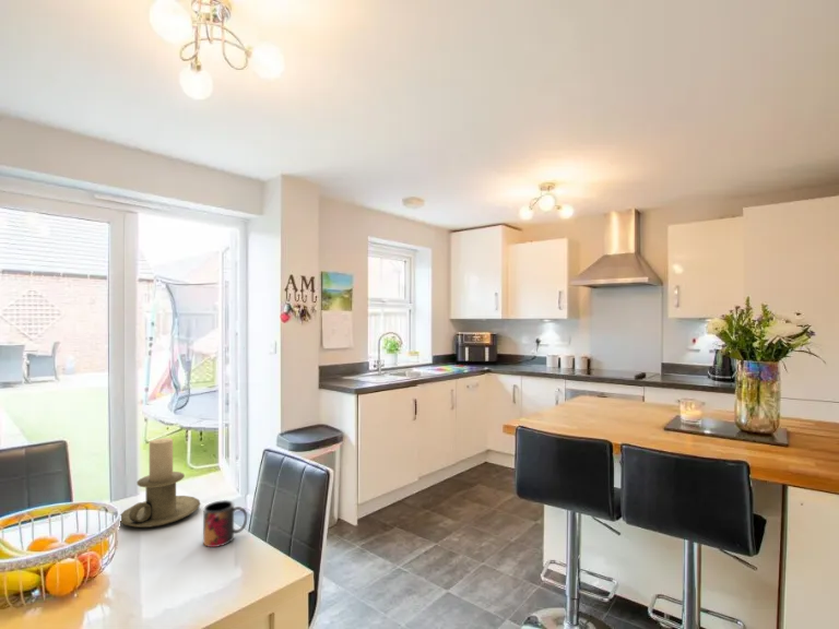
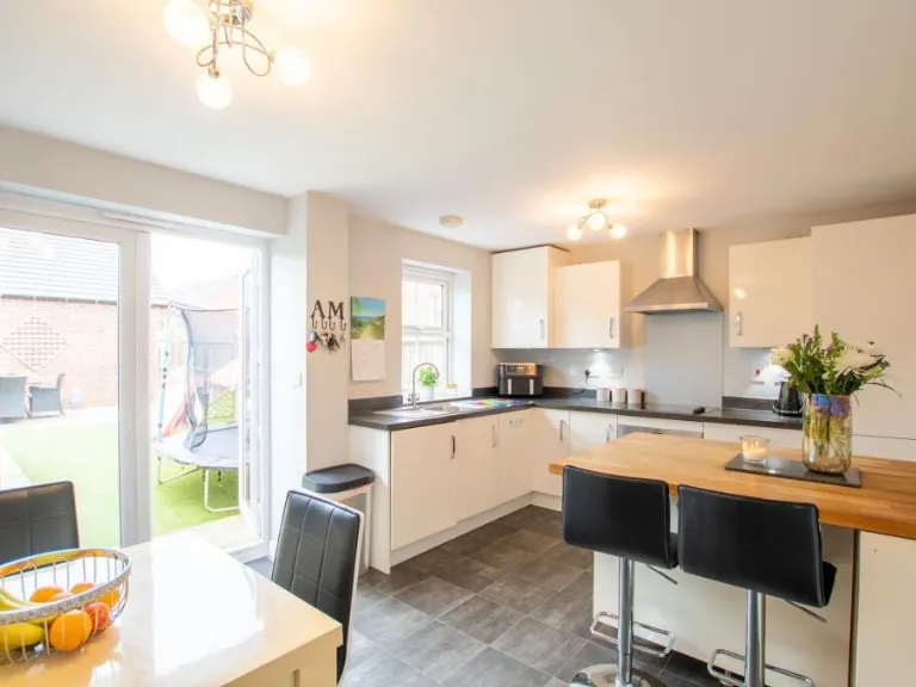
- candle holder (161, 477)
- mug (225, 521)
